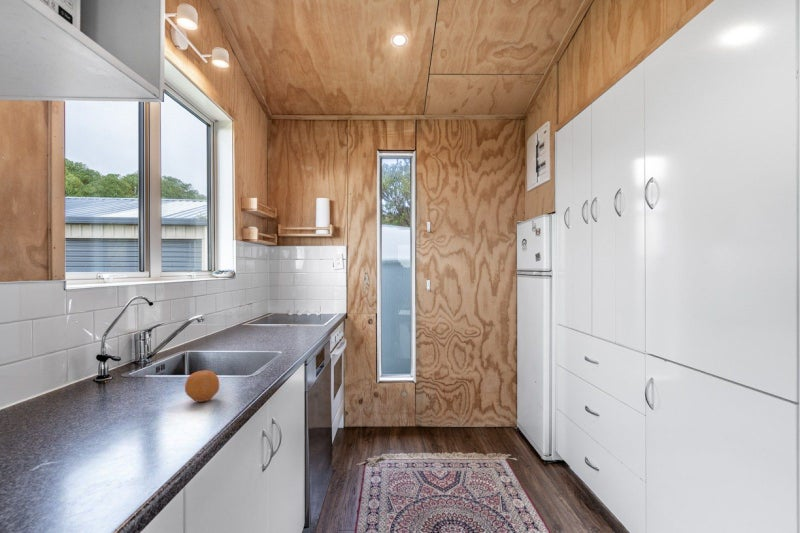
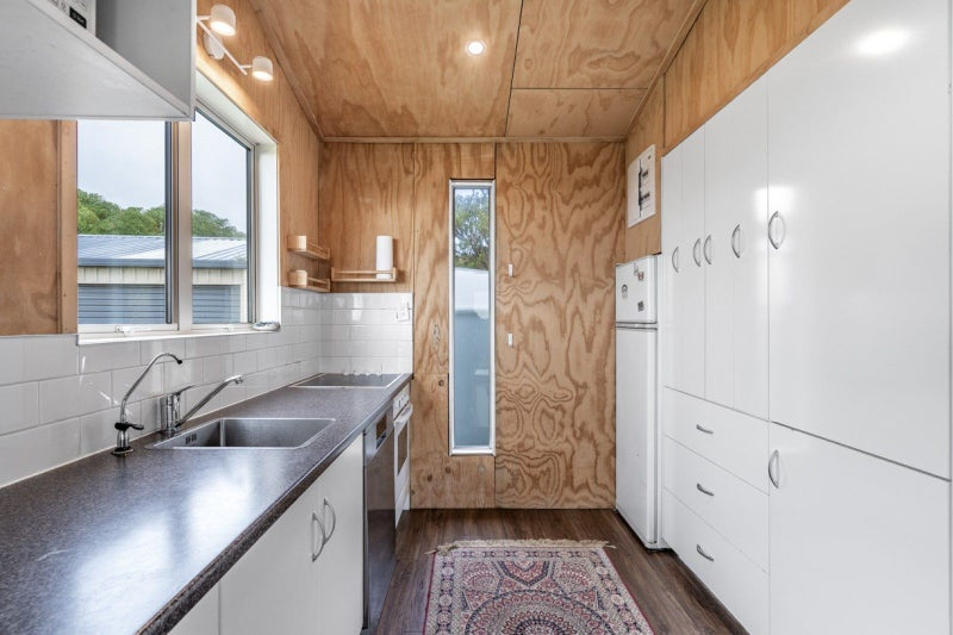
- fruit (202, 385)
